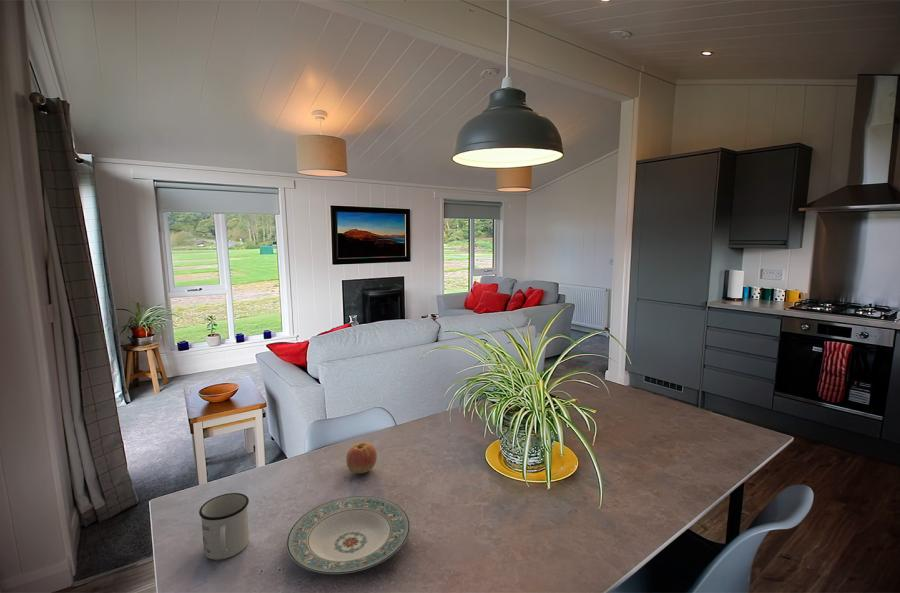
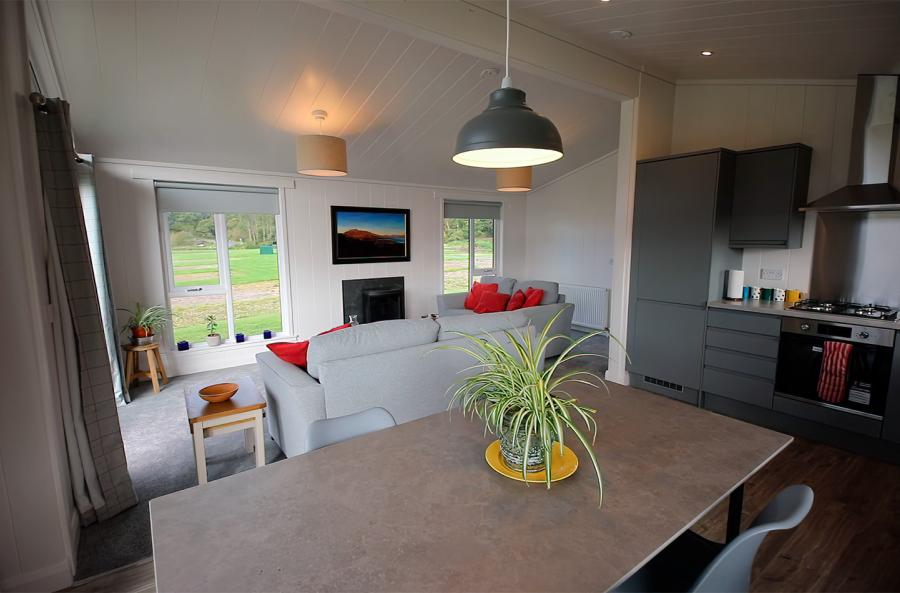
- mug (225, 529)
- plate (350, 536)
- apple (361, 458)
